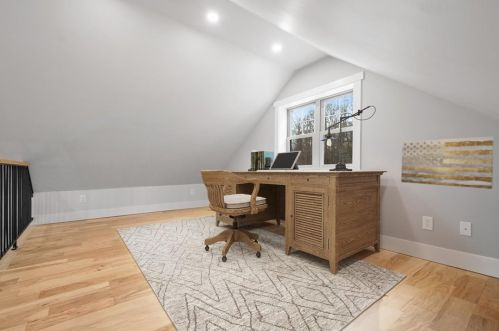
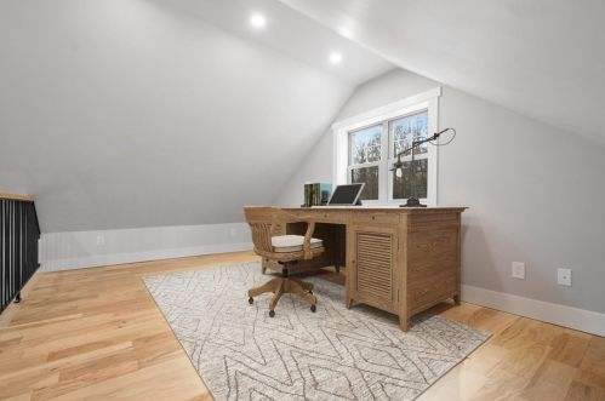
- wall art (441, 162)
